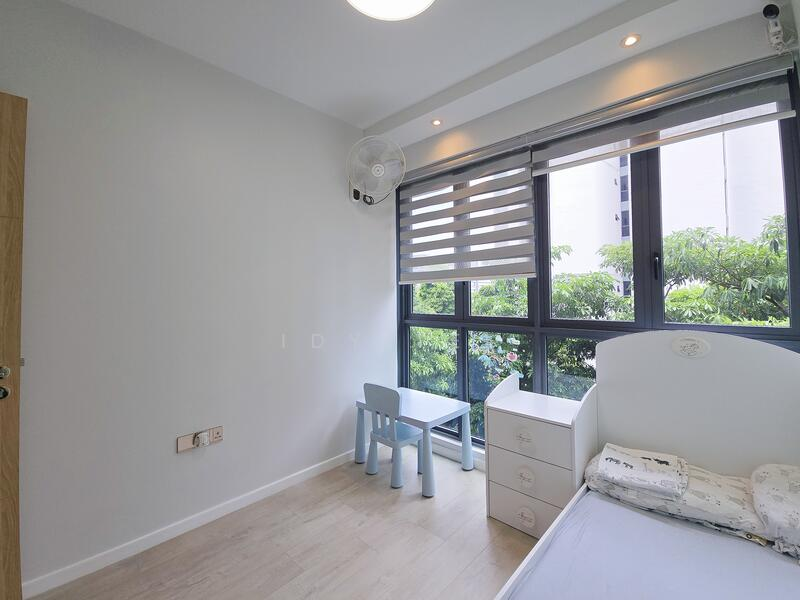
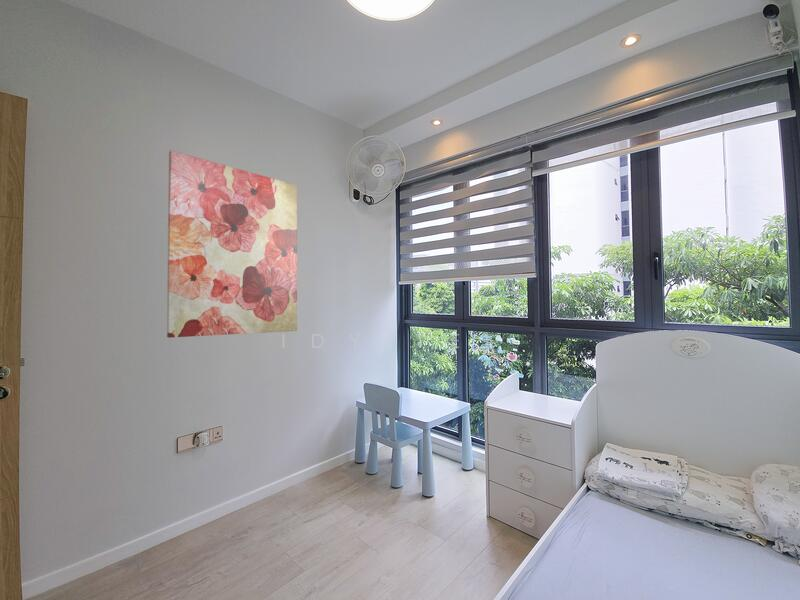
+ wall art (240, 251)
